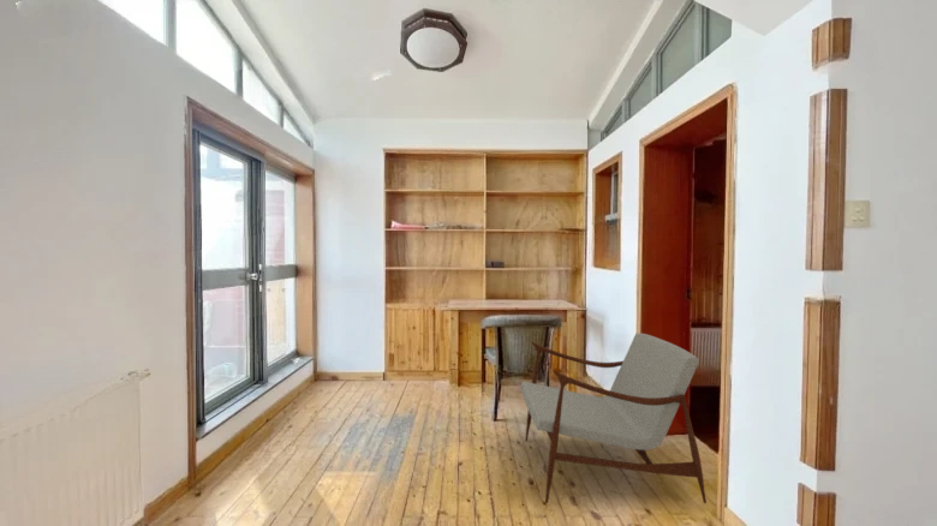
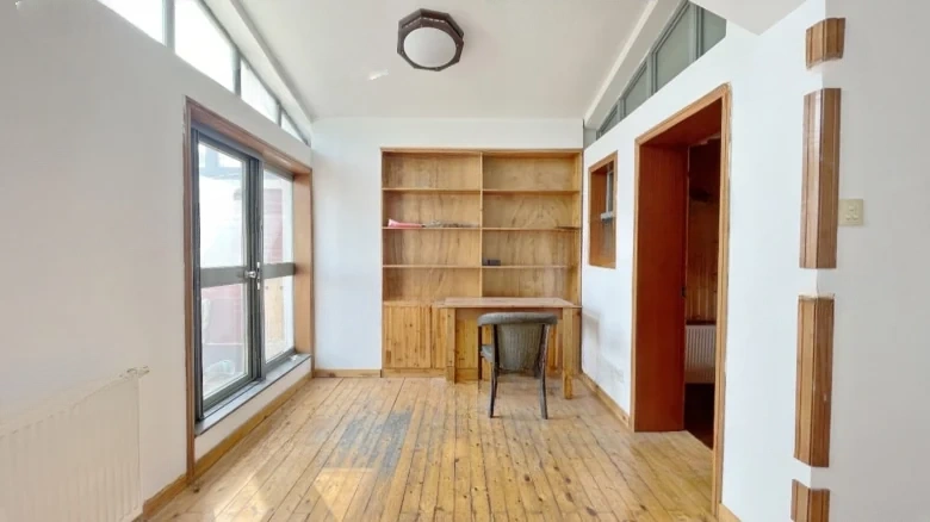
- armchair (599, 405)
